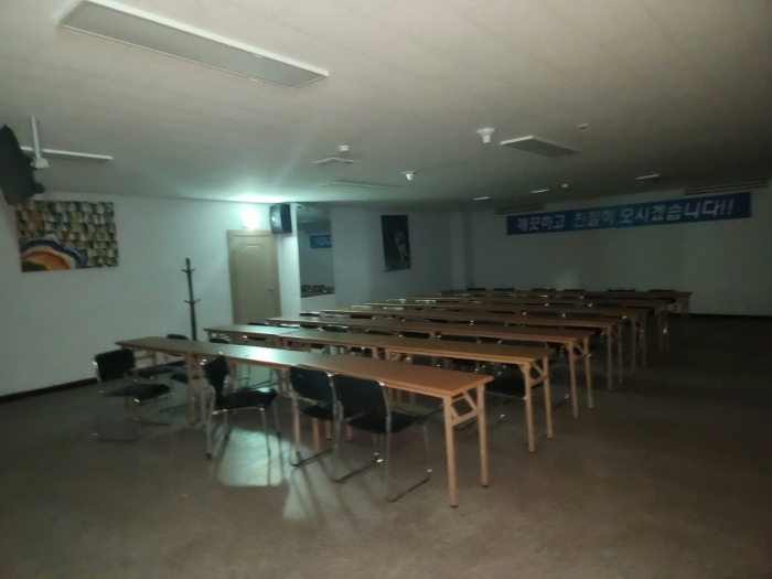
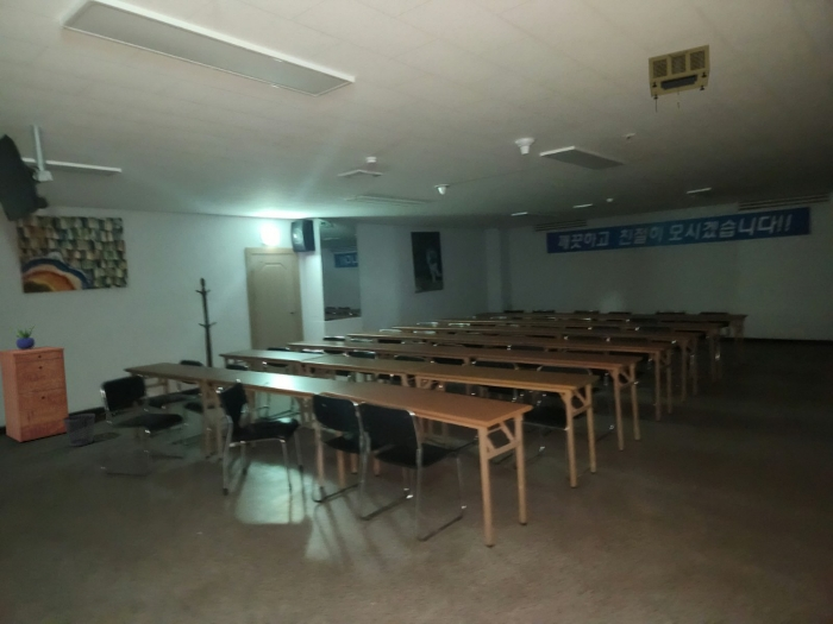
+ wastebasket (80, 430)
+ projector (678, 77)
+ filing cabinet (35, 391)
+ potted plant (23, 336)
